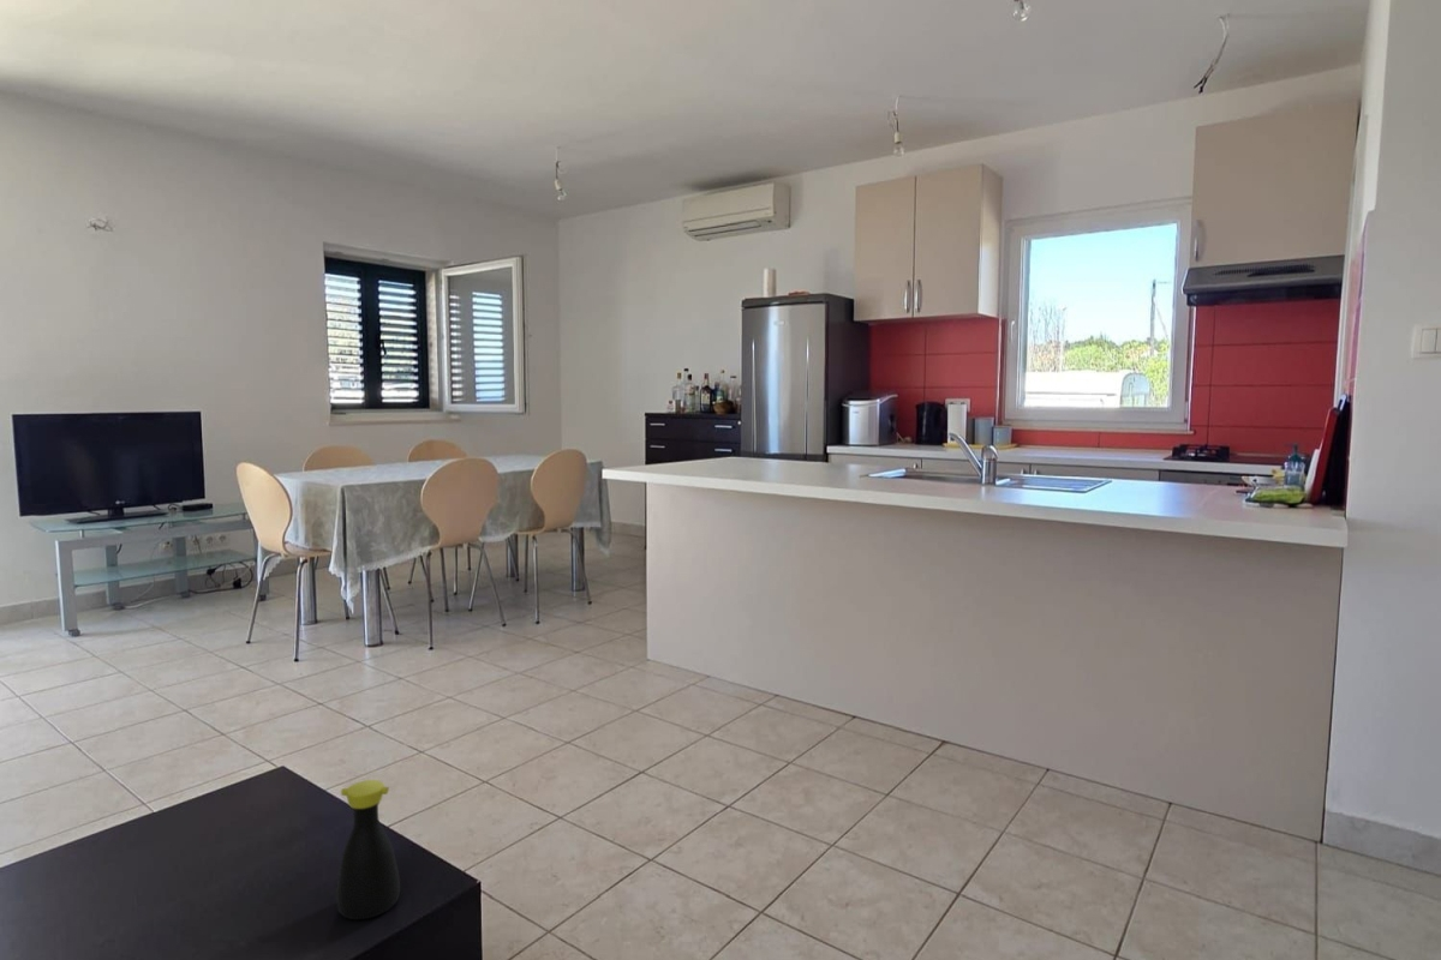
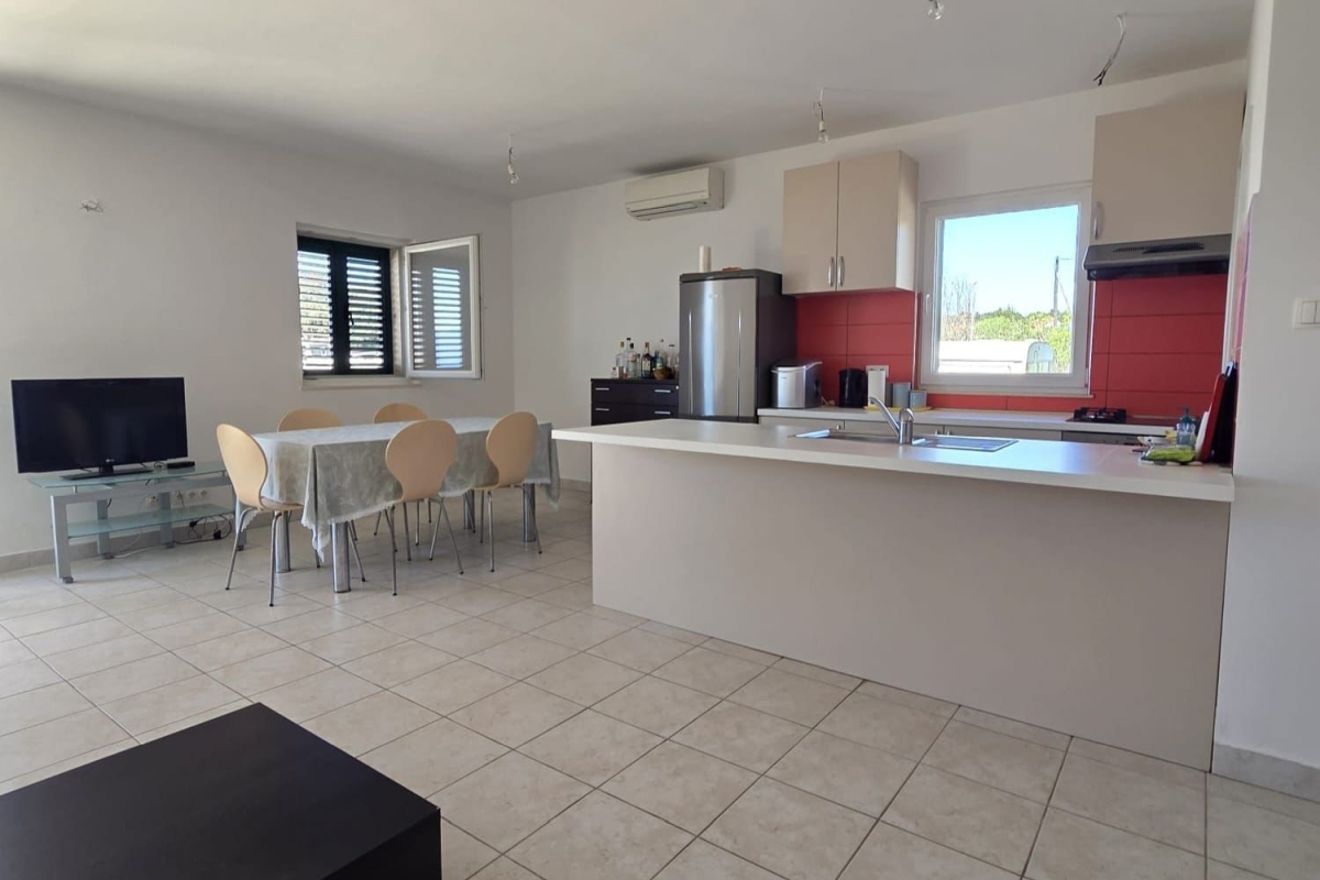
- bottle (366, 845)
